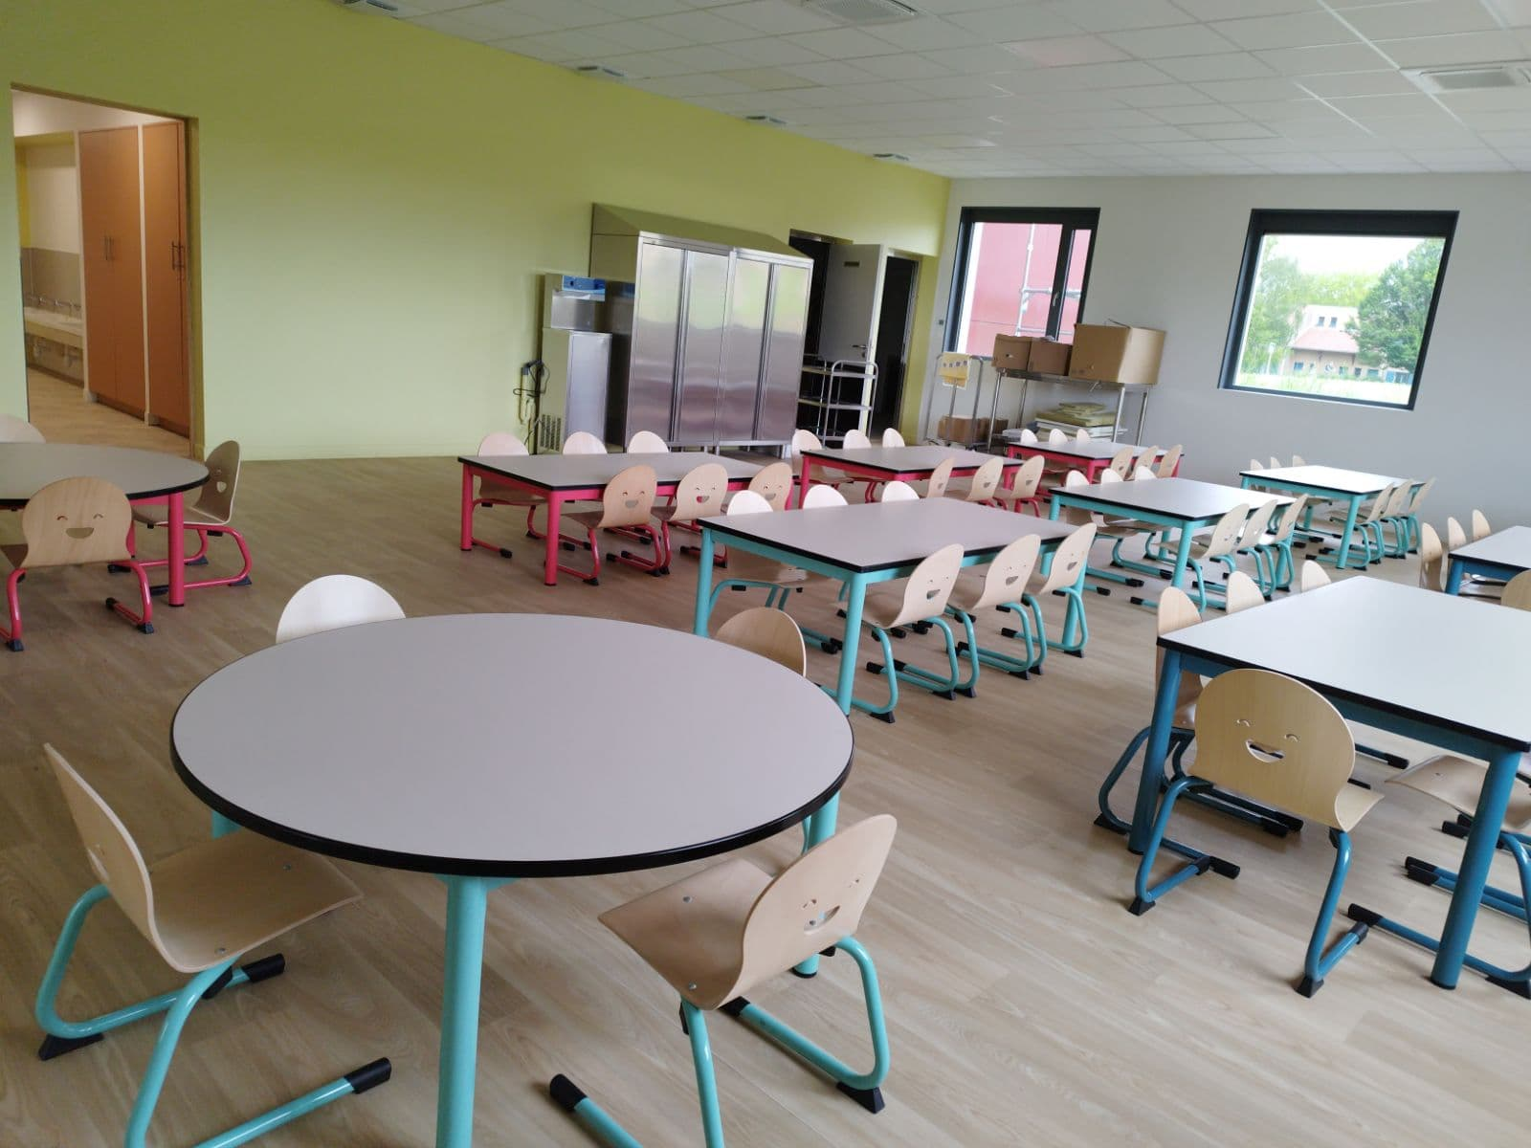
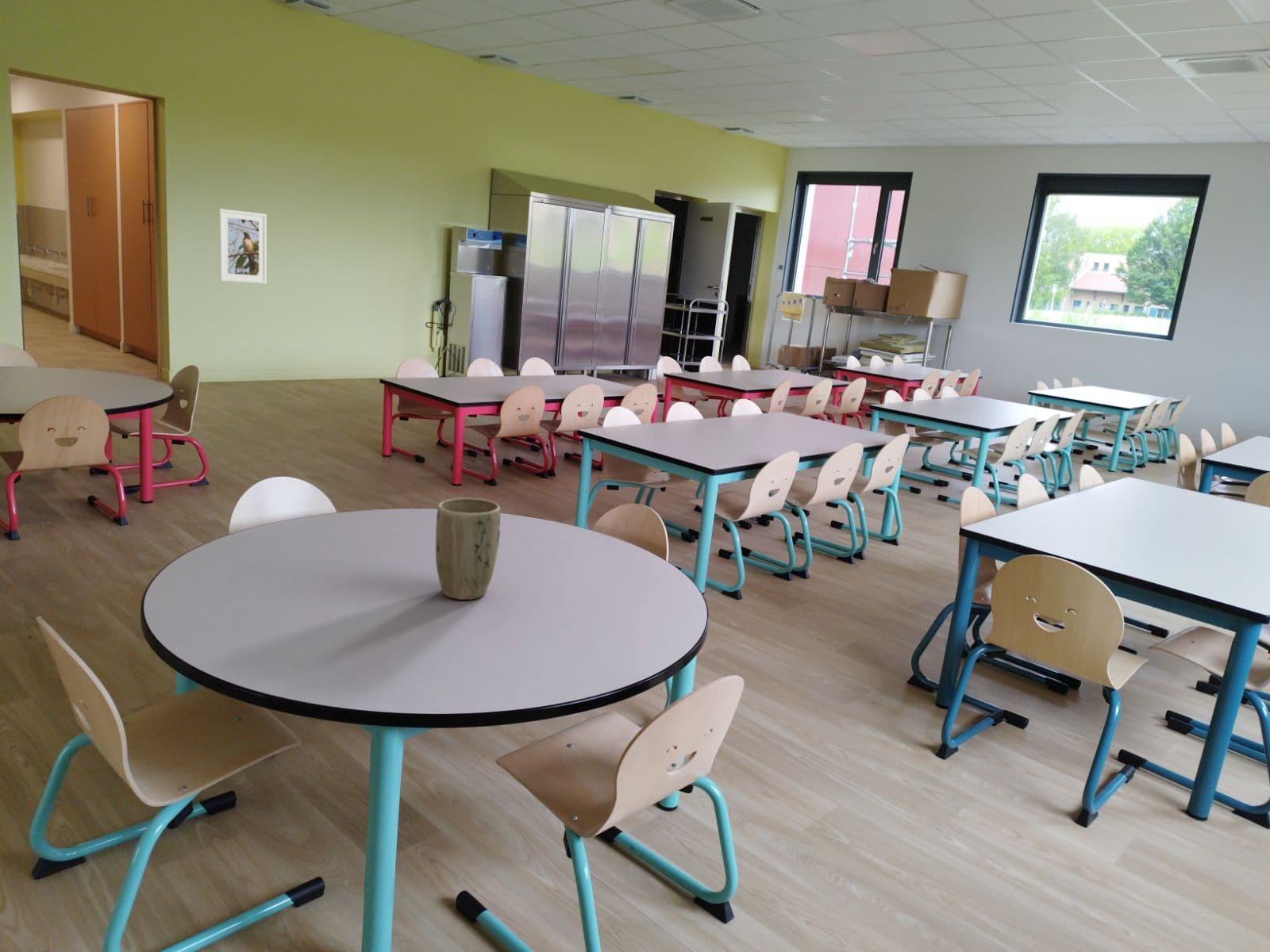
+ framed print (243, 247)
+ plant pot (467, 549)
